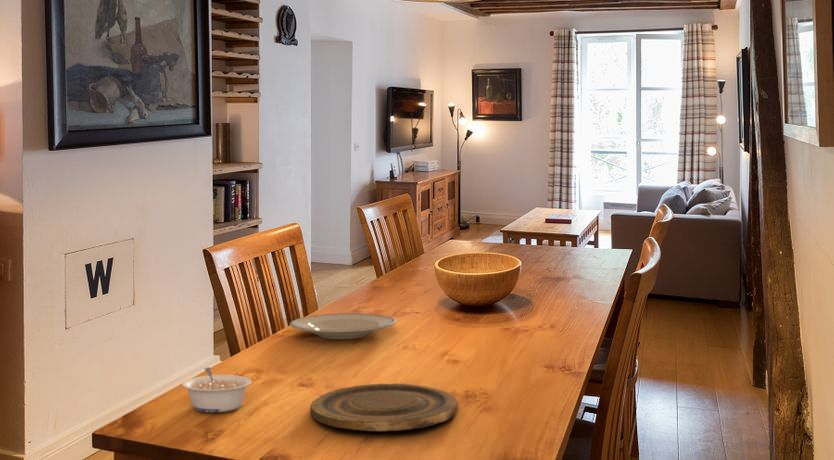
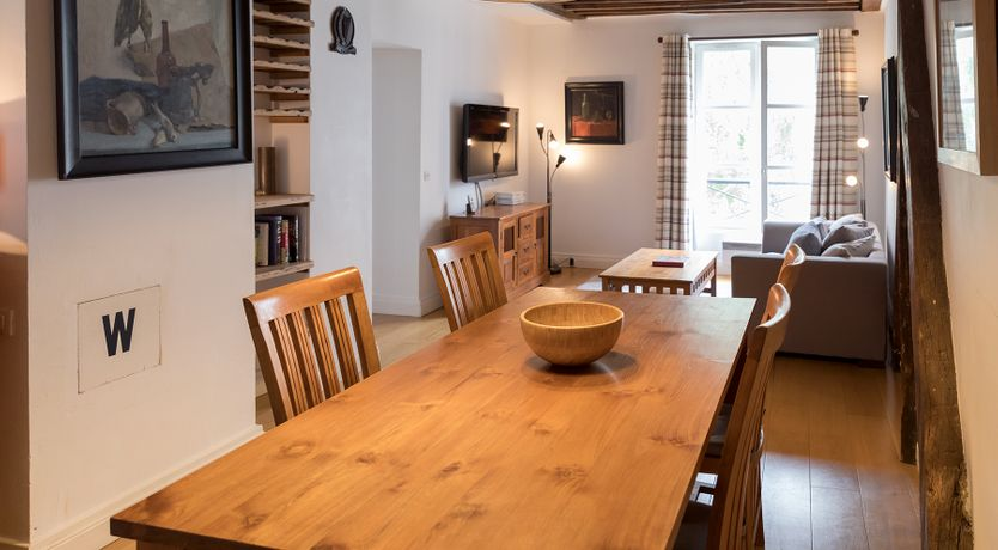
- legume (215, 391)
- plate (384, 405)
- plate (343, 327)
